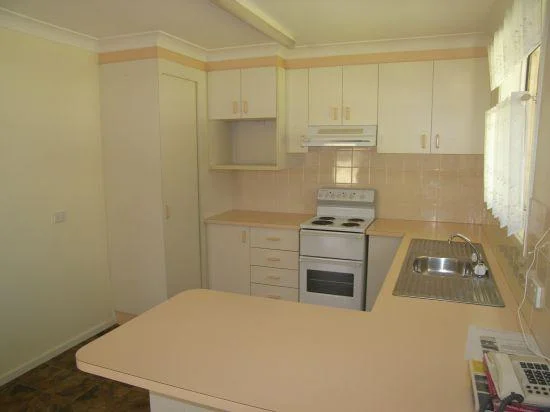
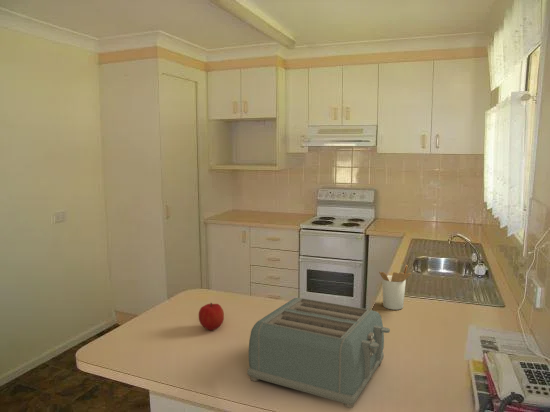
+ fruit (211, 315)
+ toaster (323, 344)
+ utensil holder (396, 287)
